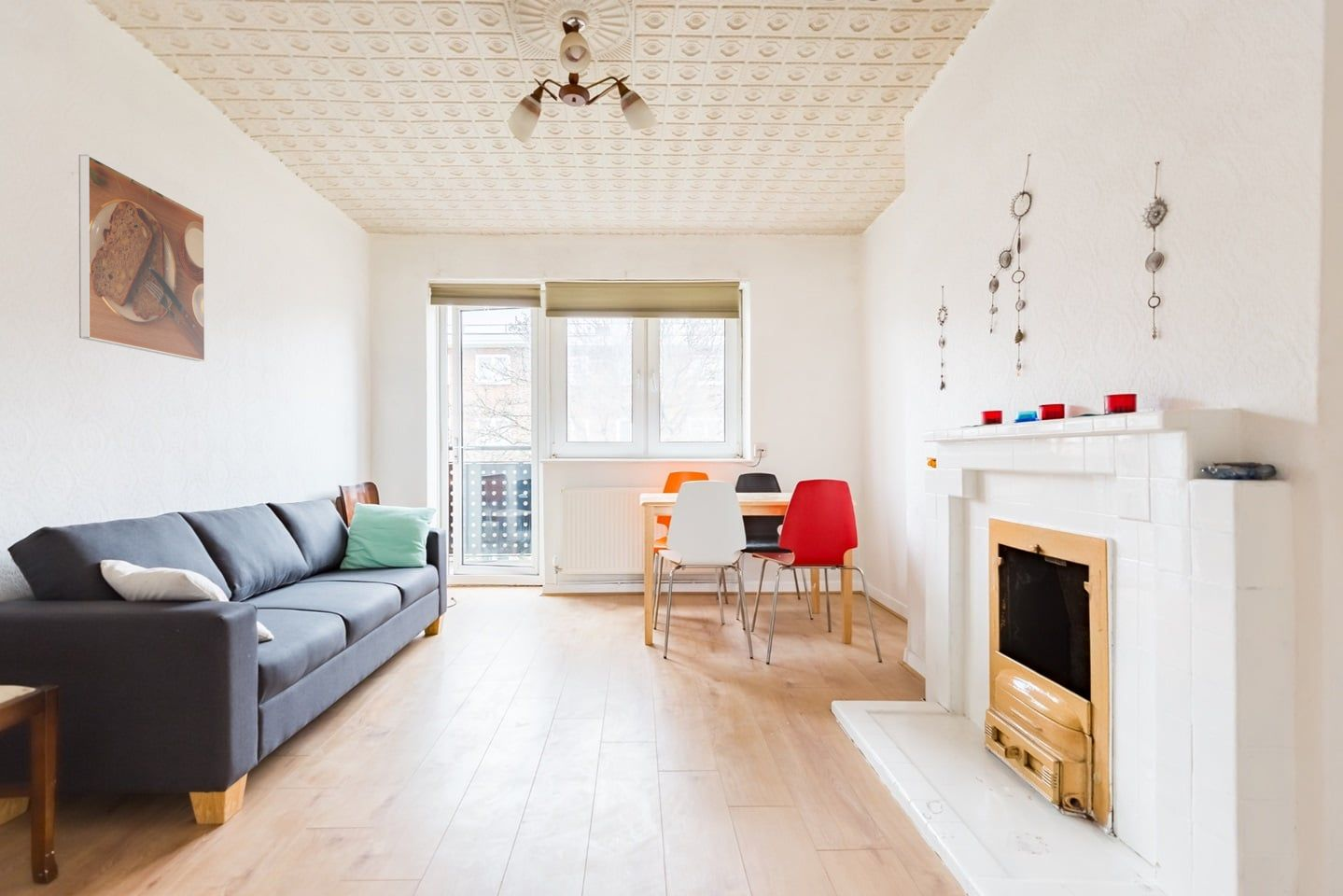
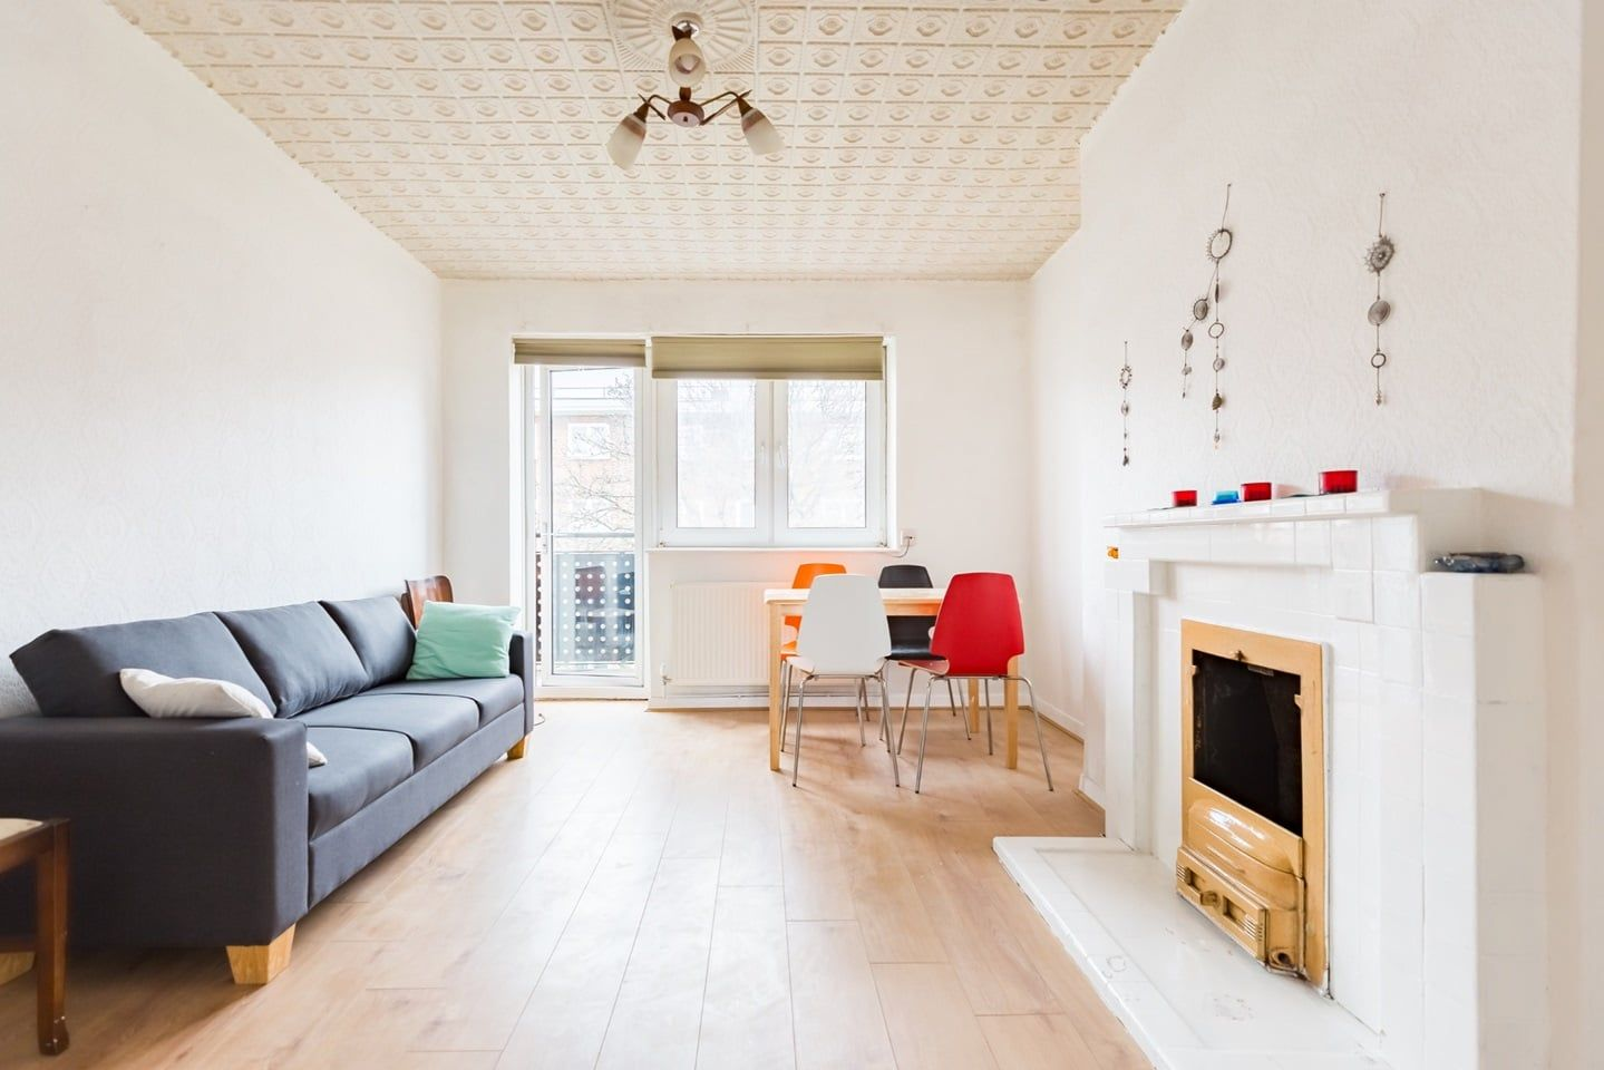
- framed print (148, 269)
